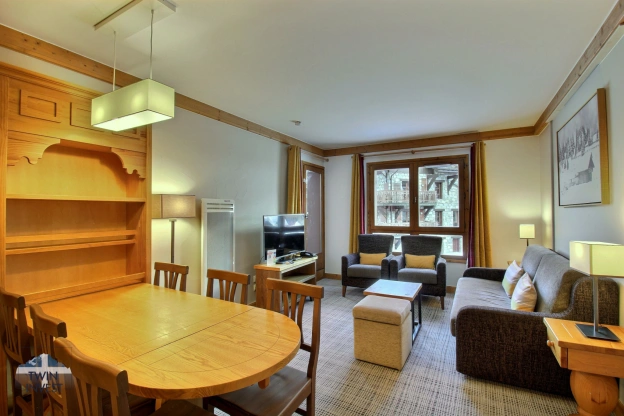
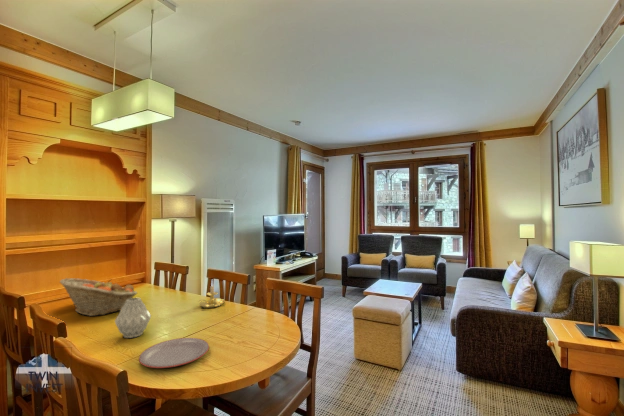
+ plate (175, 353)
+ candle holder (210, 292)
+ fruit basket (99, 292)
+ vase (133, 317)
